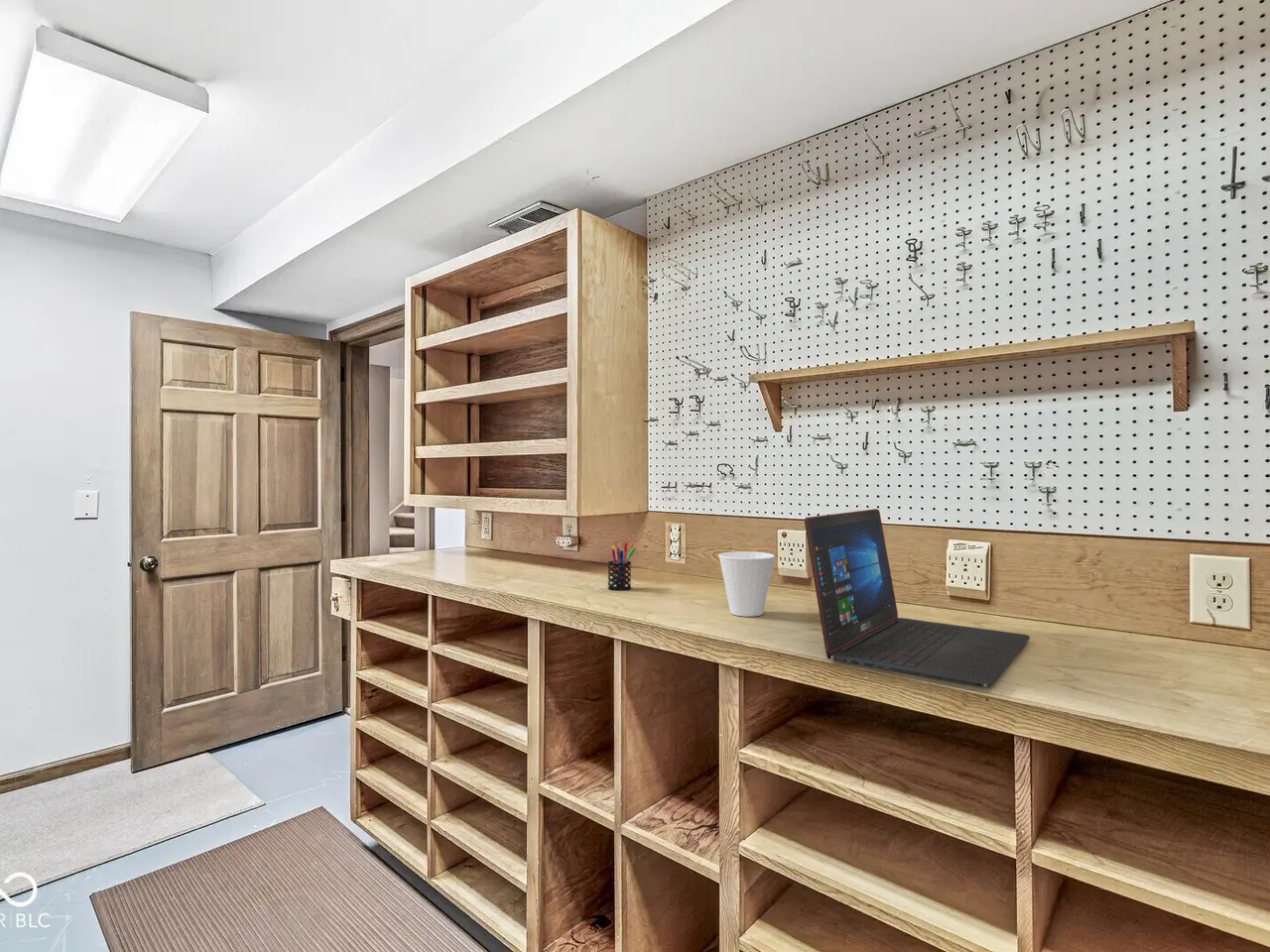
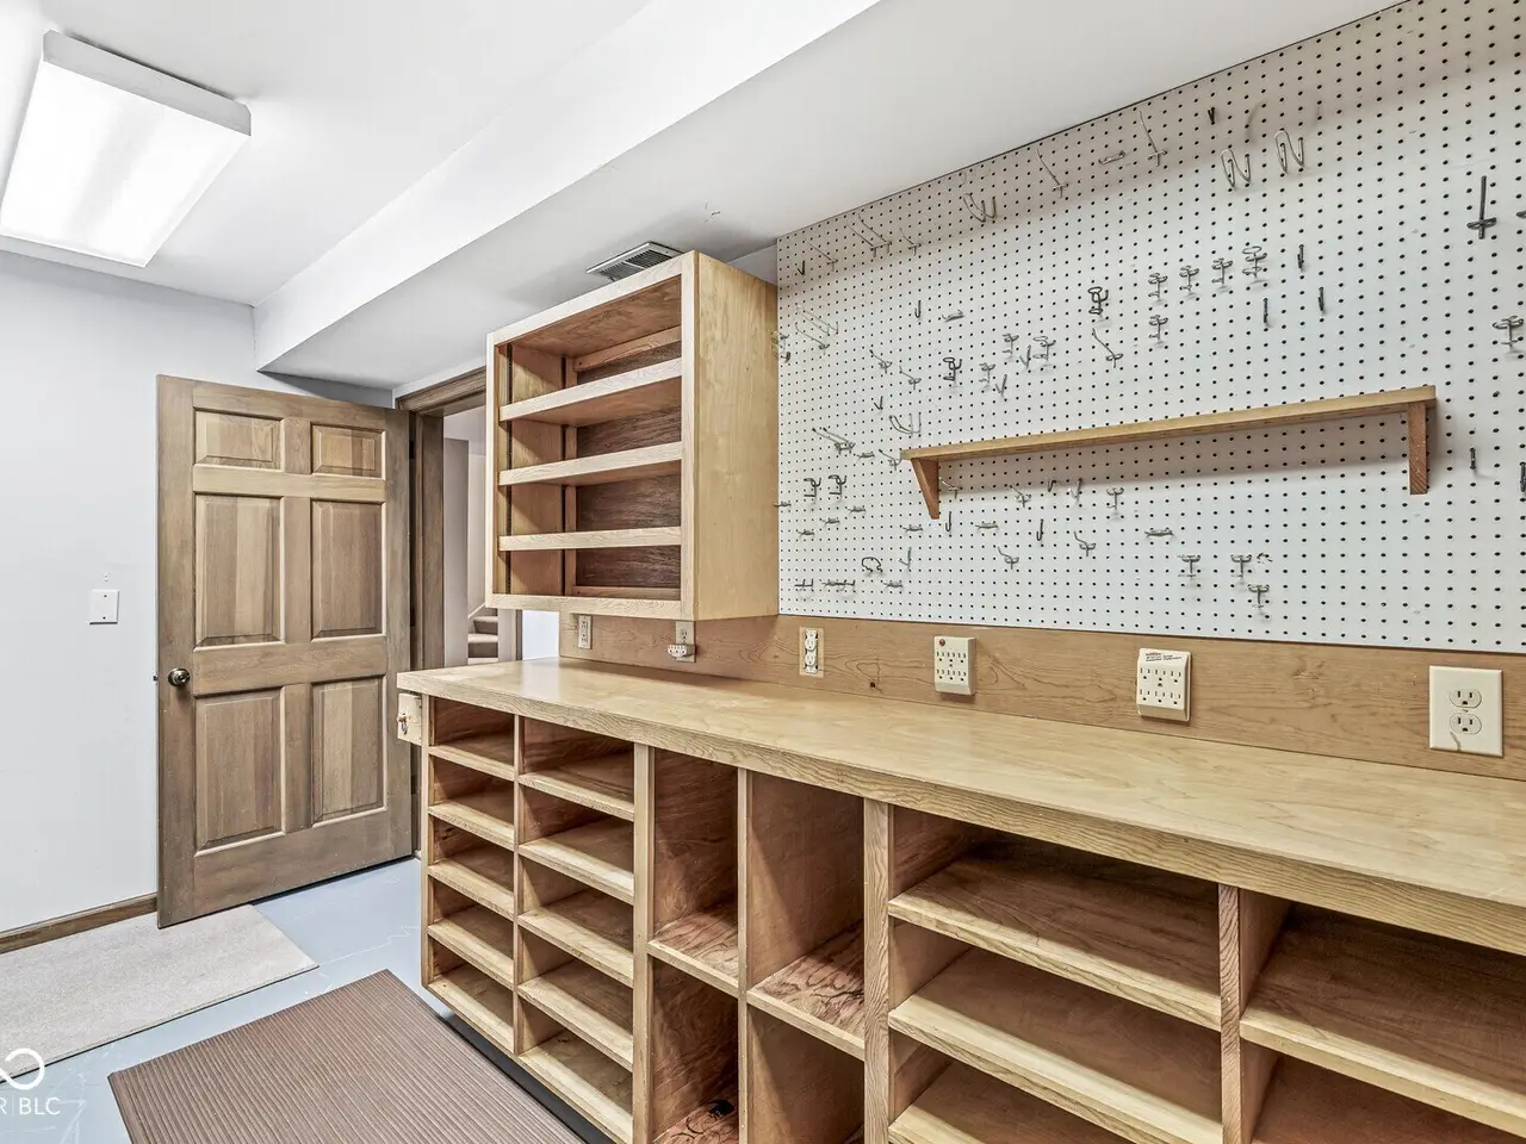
- pen holder (622, 565)
- laptop (893, 589)
- cup (746, 583)
